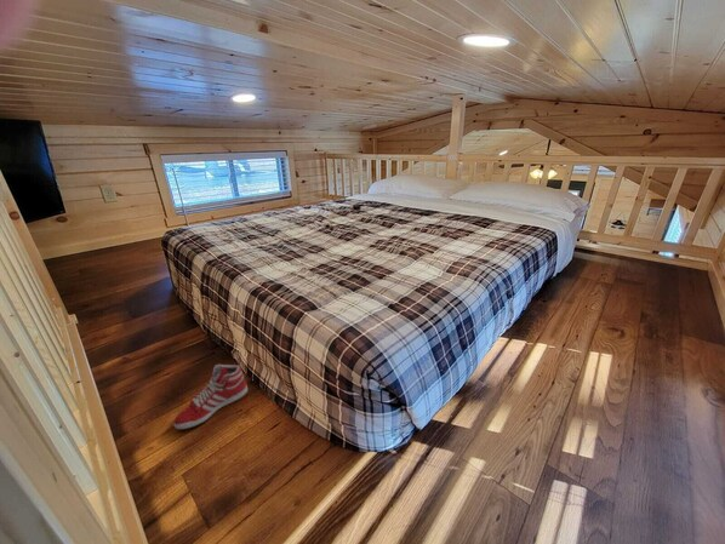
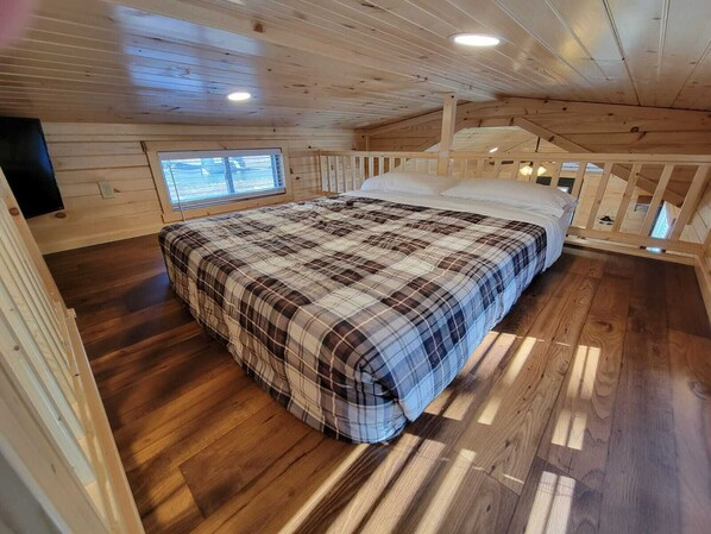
- sneaker (210, 391)
